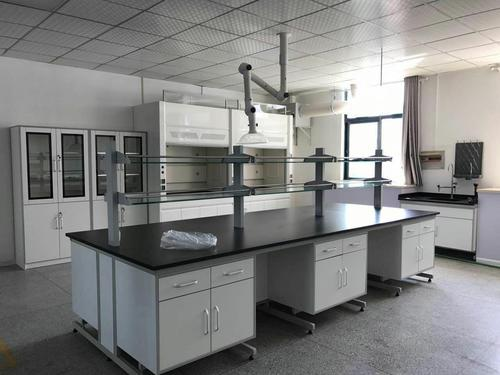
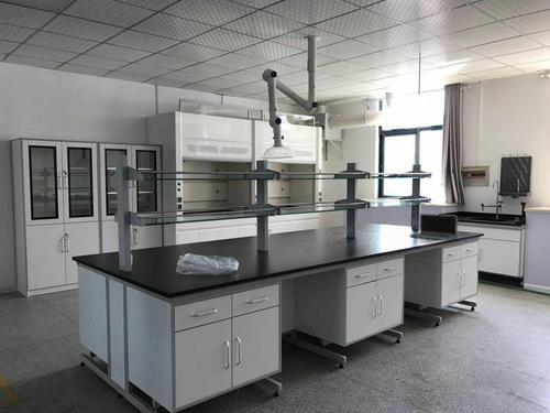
+ laptop (432, 226)
